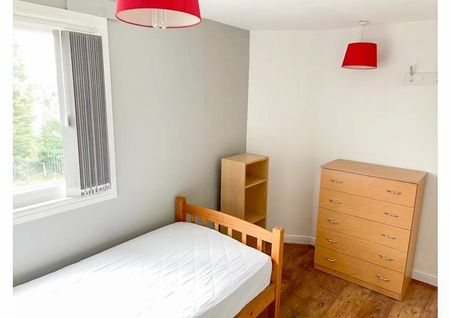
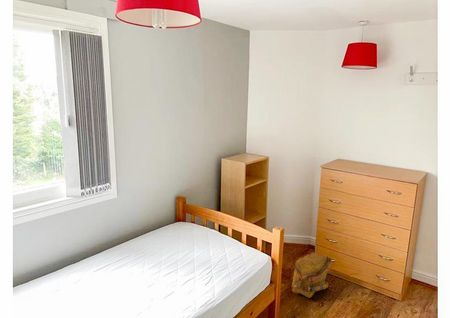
+ backpack (310, 275)
